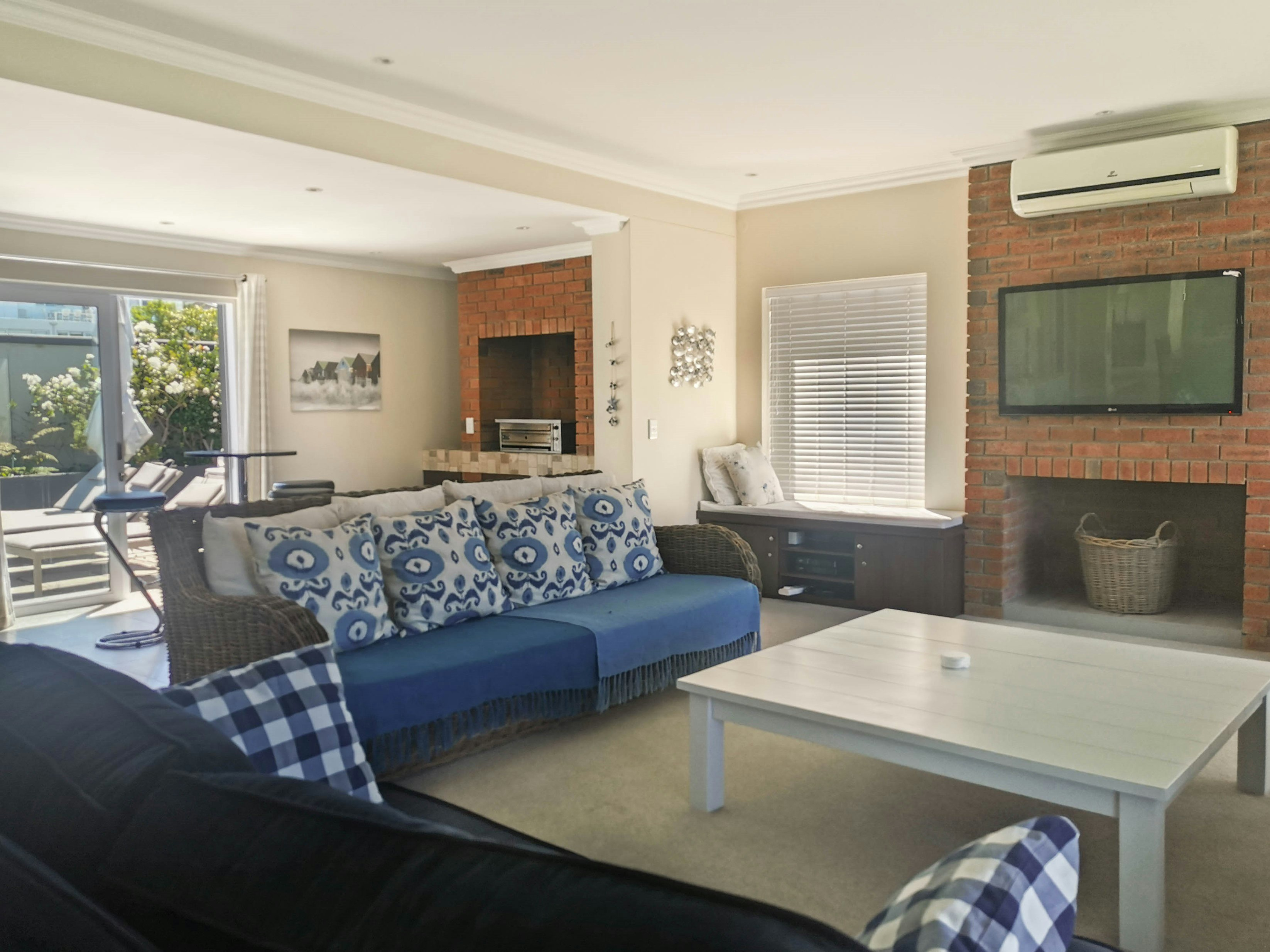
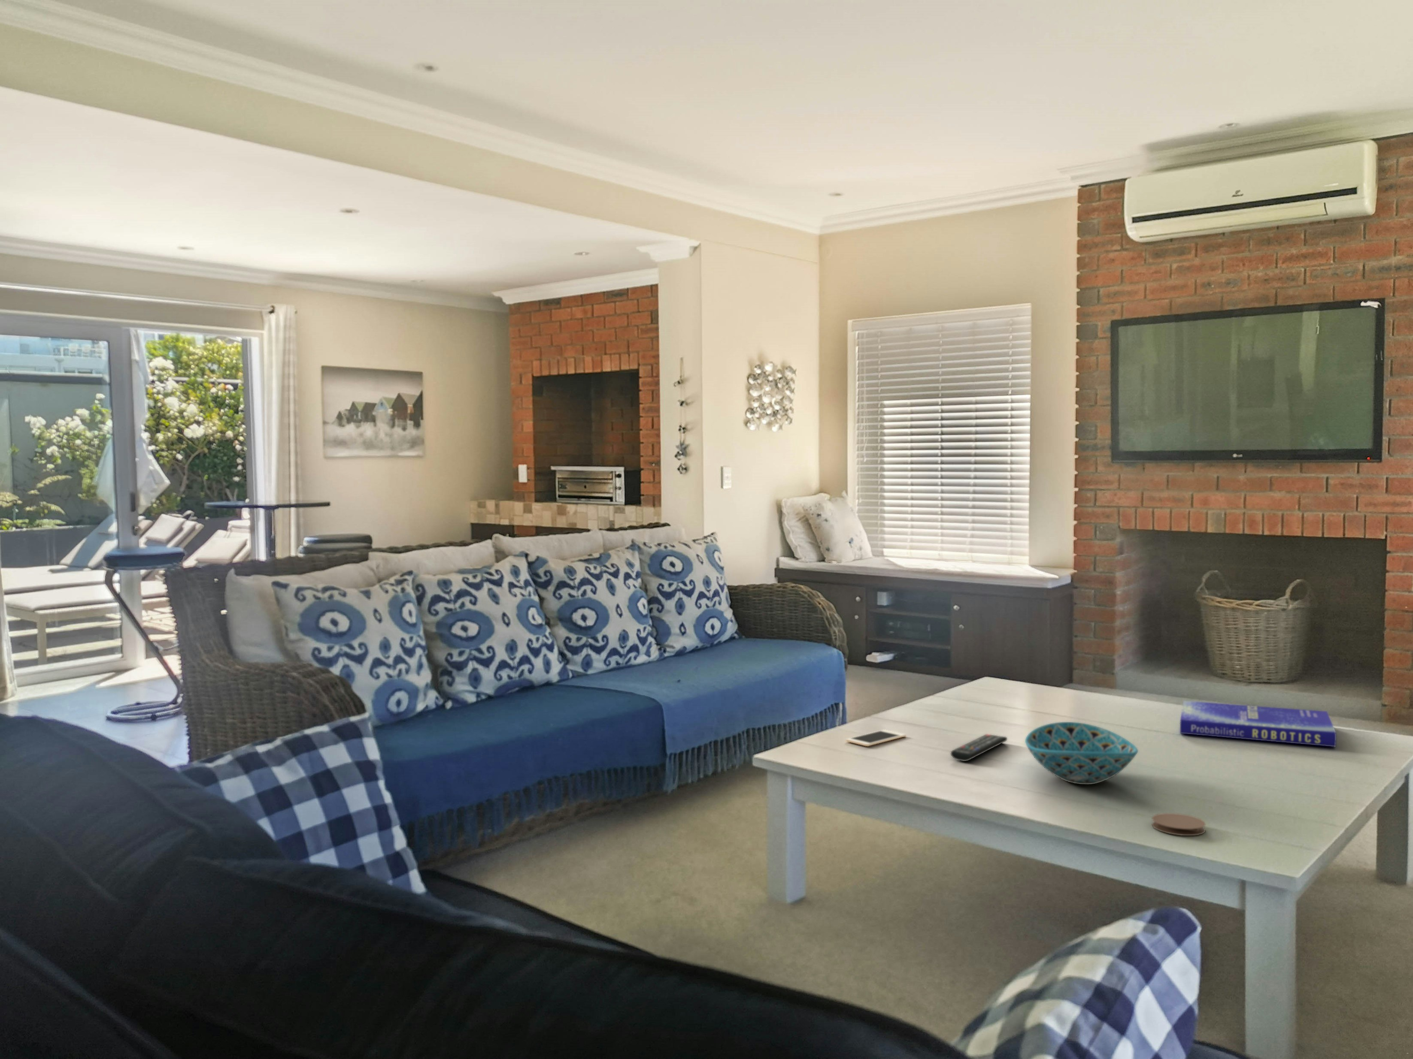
+ book (1254, 722)
+ remote control (979, 746)
+ coaster (1178, 824)
+ bowl (1080, 758)
+ cell phone (876, 738)
